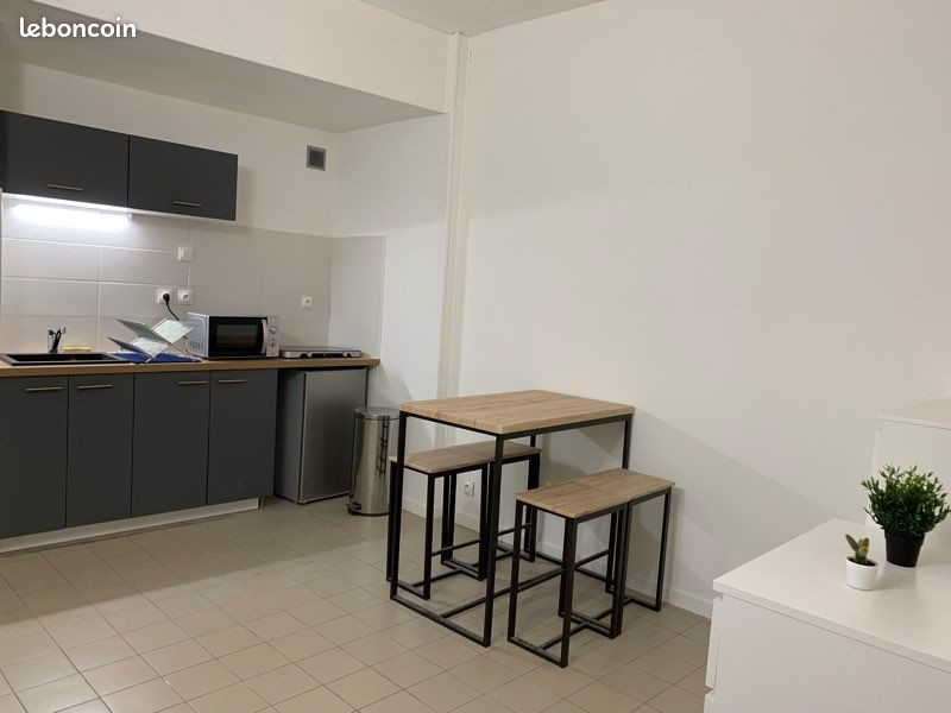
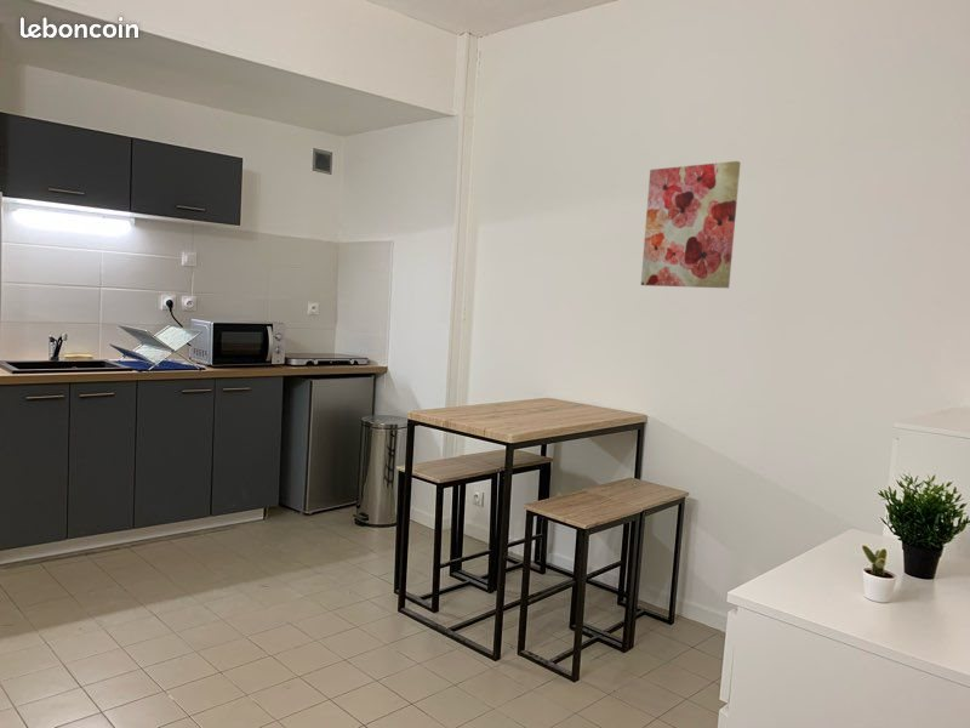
+ wall art (687, 226)
